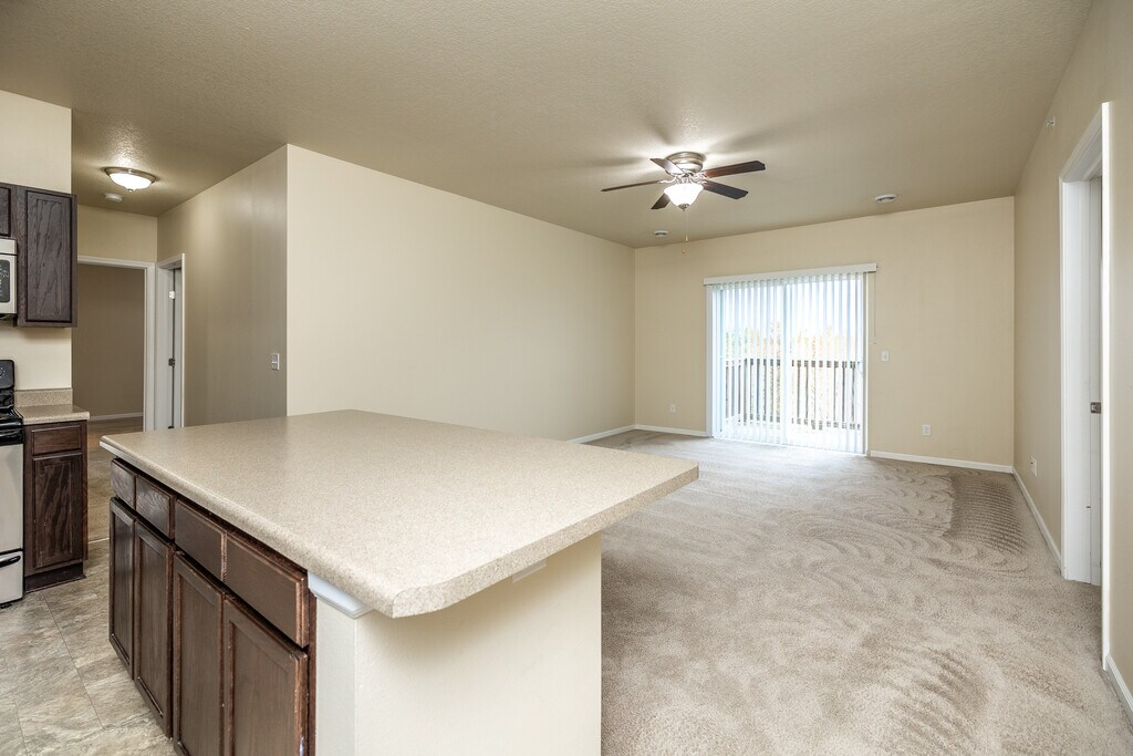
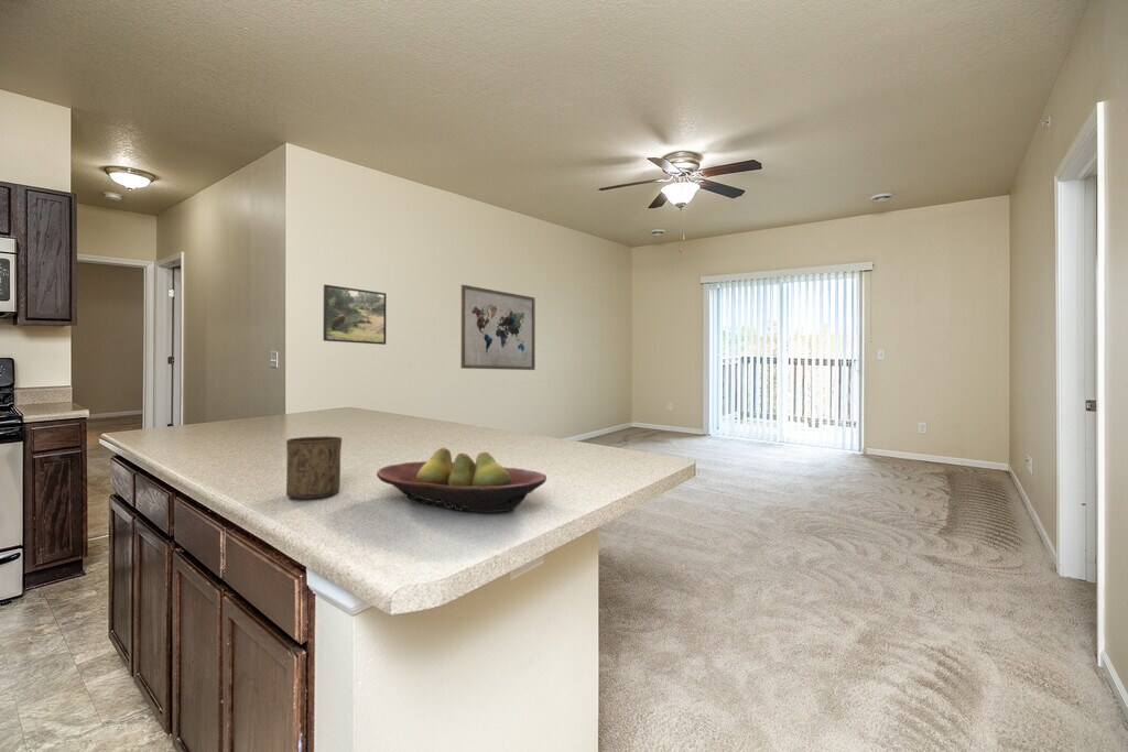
+ fruit bowl (459, 476)
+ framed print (356, 315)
+ cup (314, 466)
+ wall art (500, 330)
